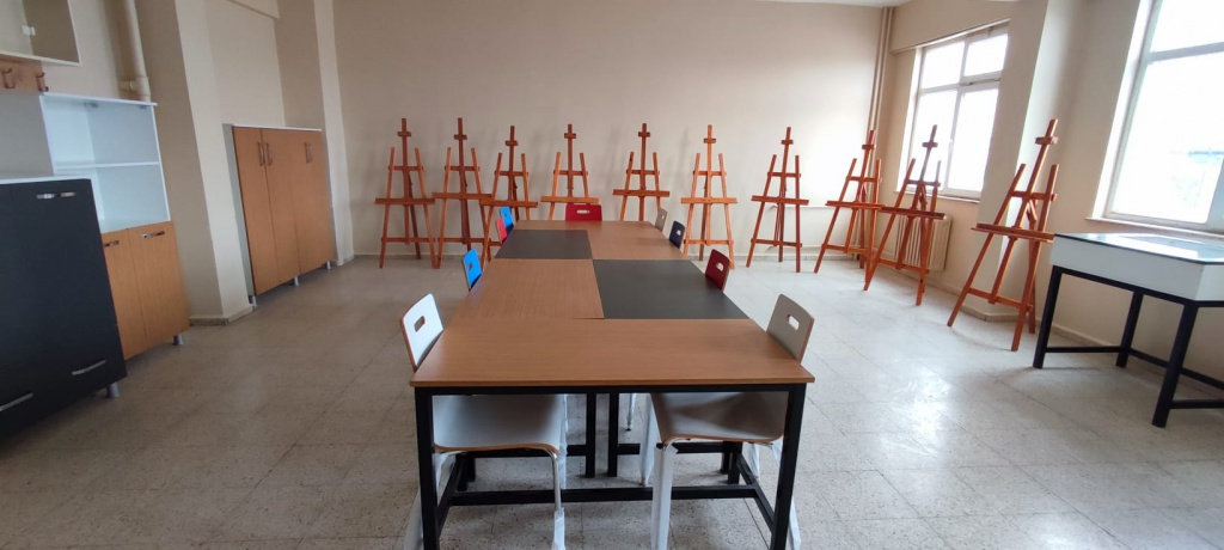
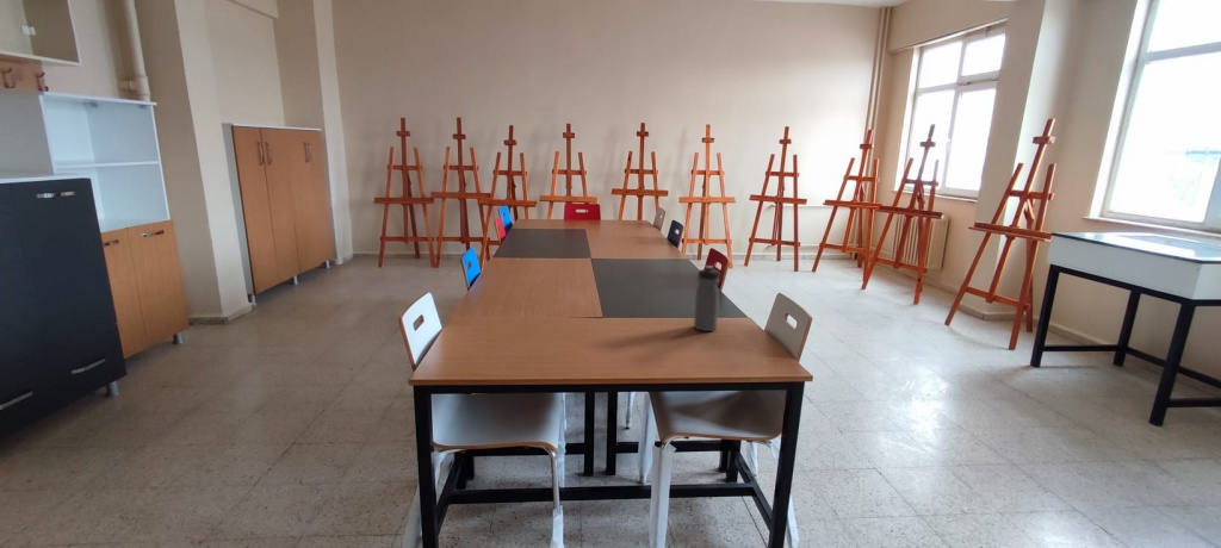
+ water bottle (707, 297)
